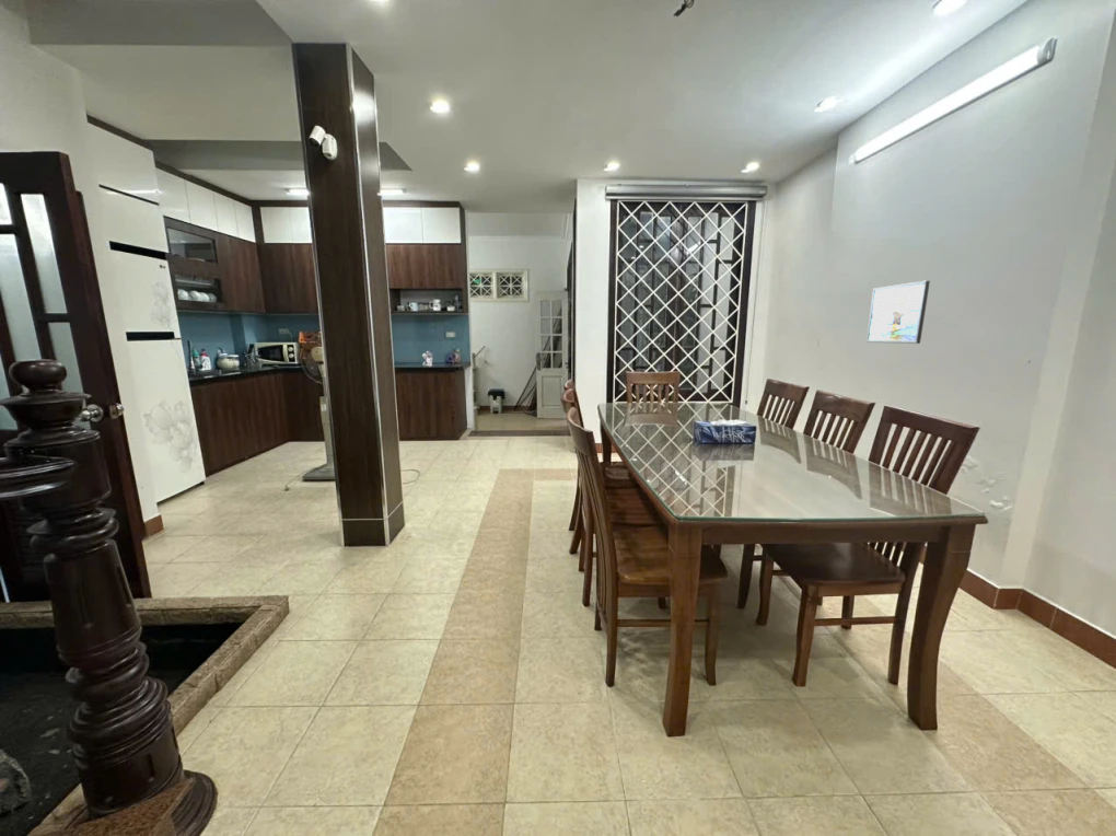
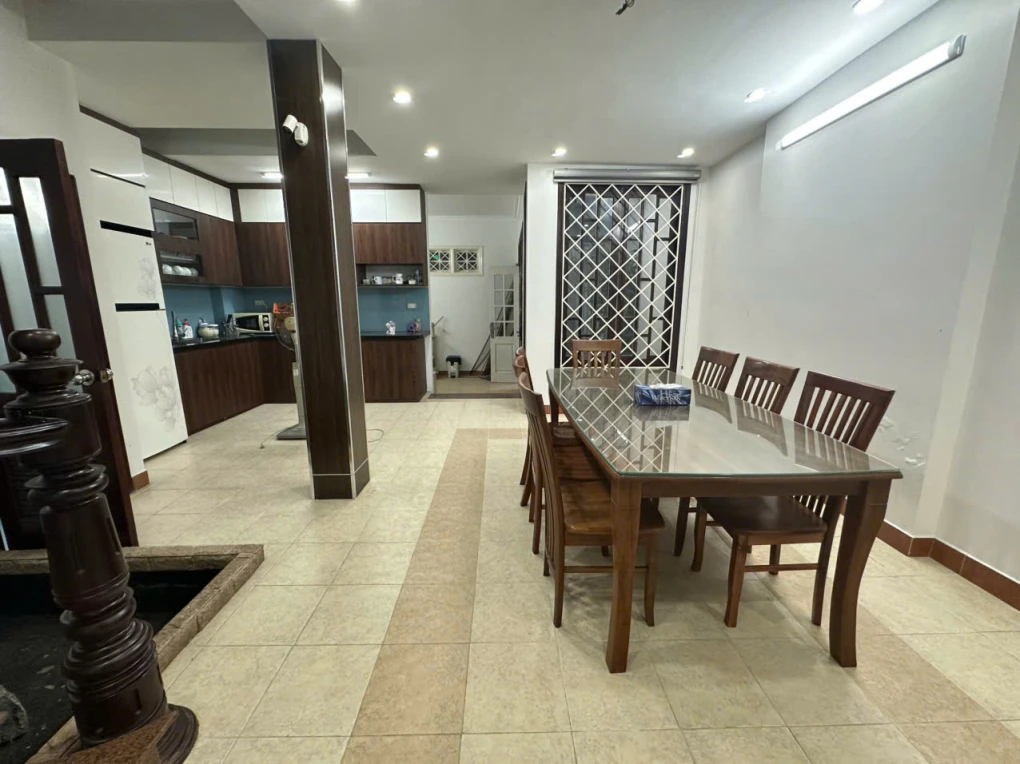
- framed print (895, 314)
